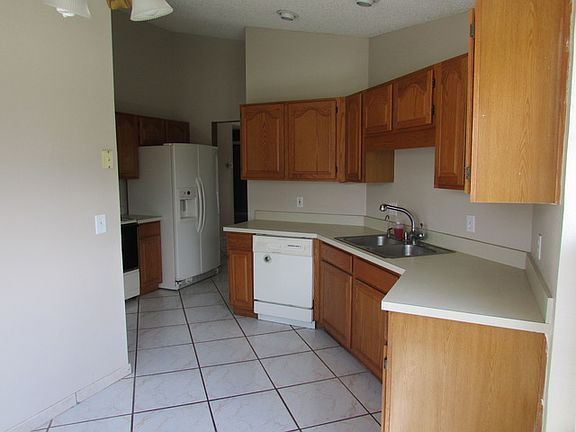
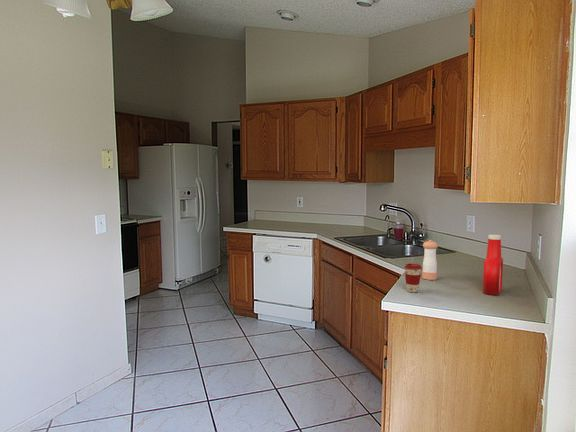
+ pepper shaker (429, 259)
+ coffee cup (412, 277)
+ soap bottle (493, 263)
